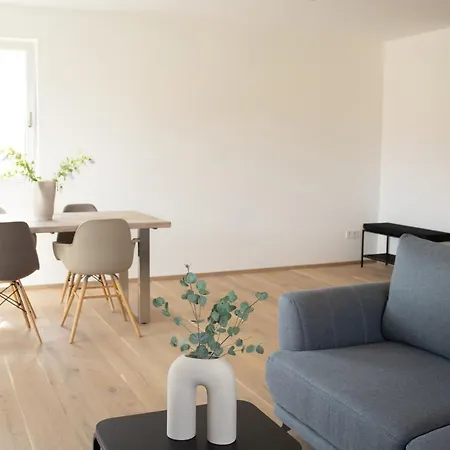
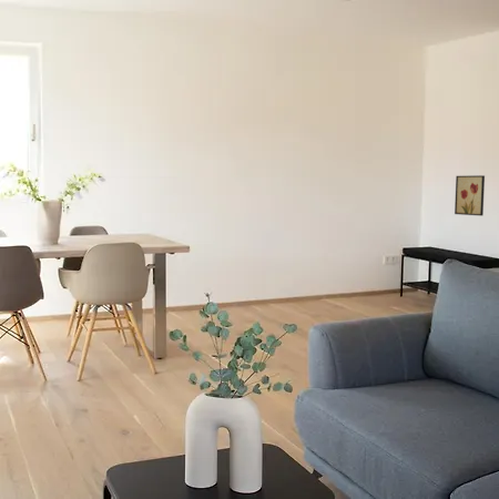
+ wall art (469, 195)
